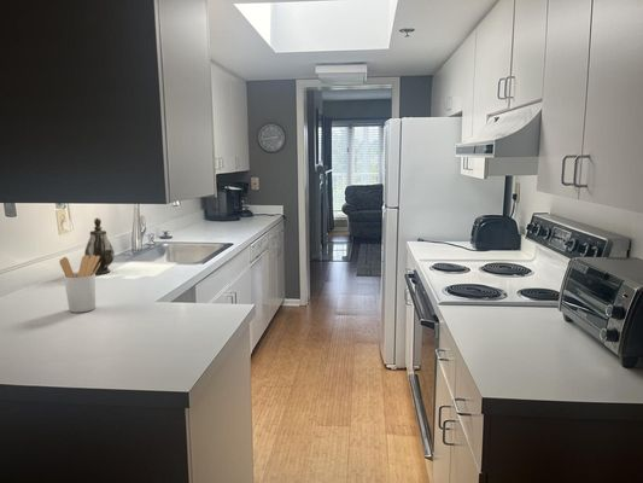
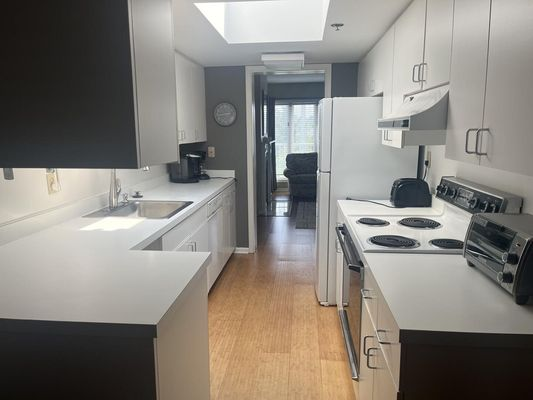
- teapot (98, 245)
- utensil holder (83, 281)
